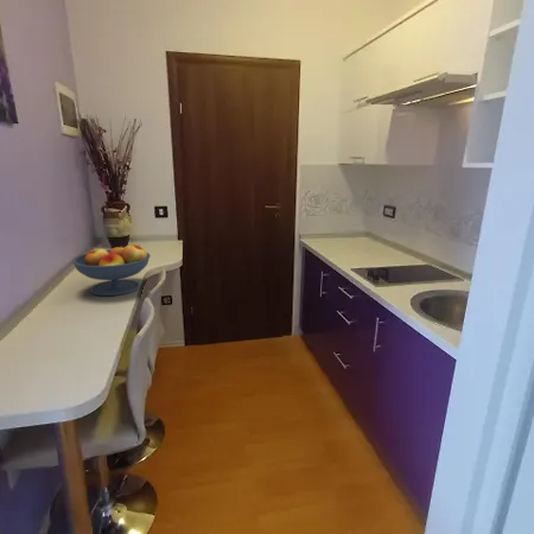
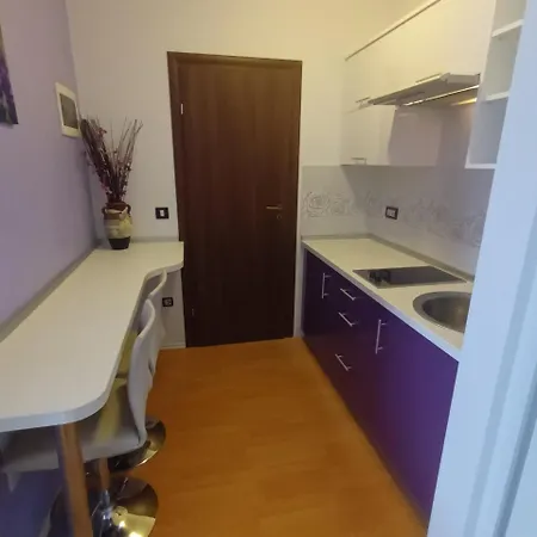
- fruit bowl (113, 267)
